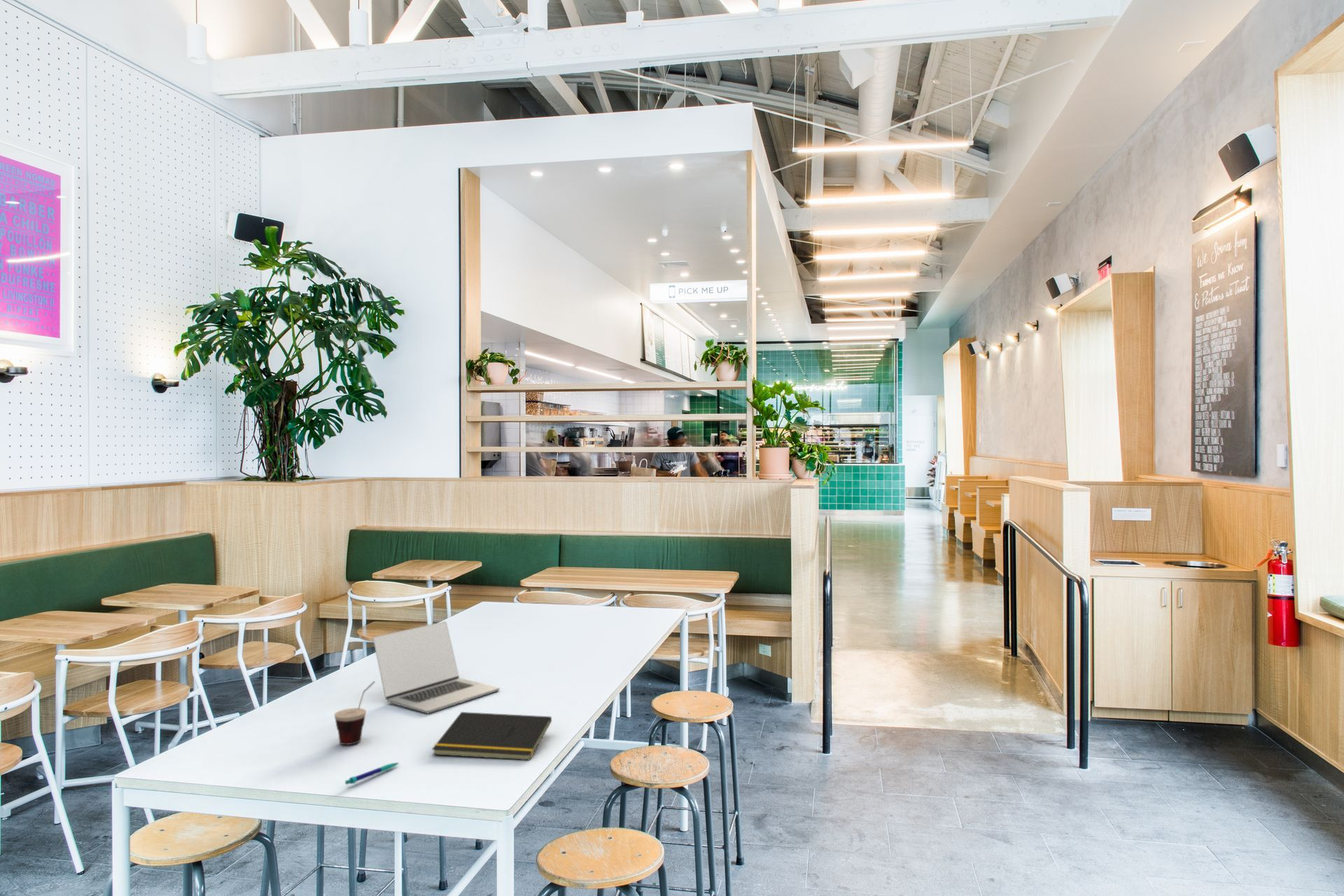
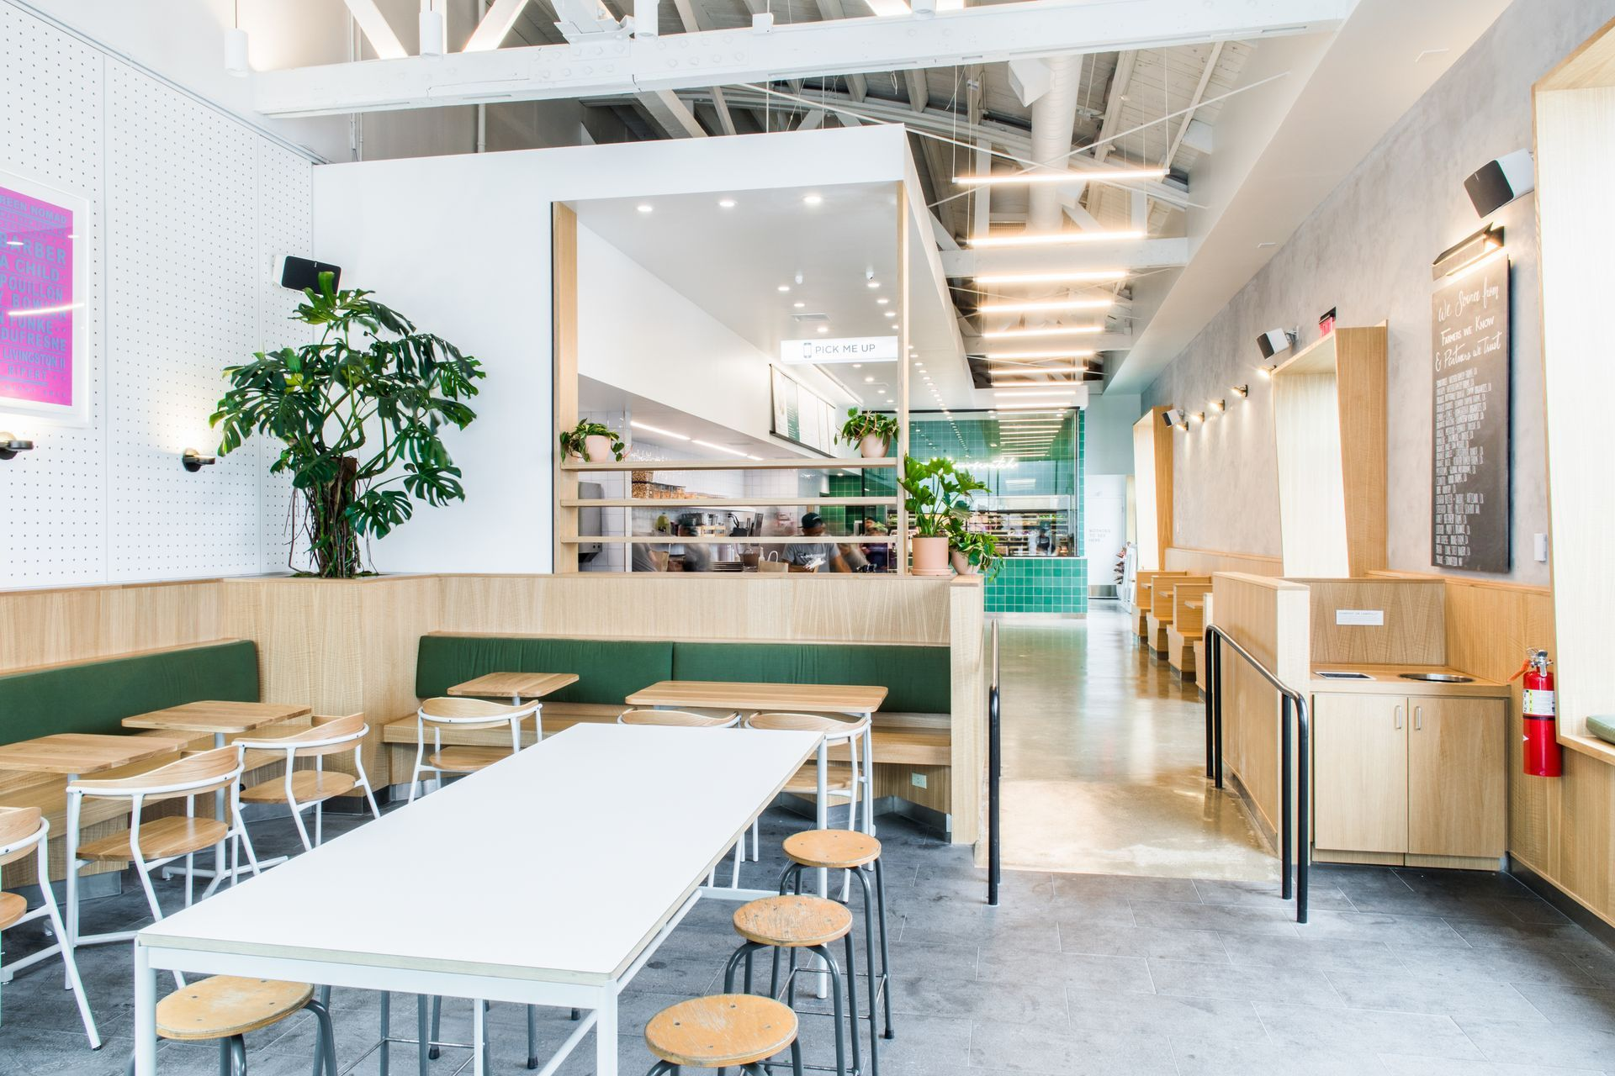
- cup (358, 713)
- laptop (437, 664)
- pen (374, 771)
- notepad (493, 734)
